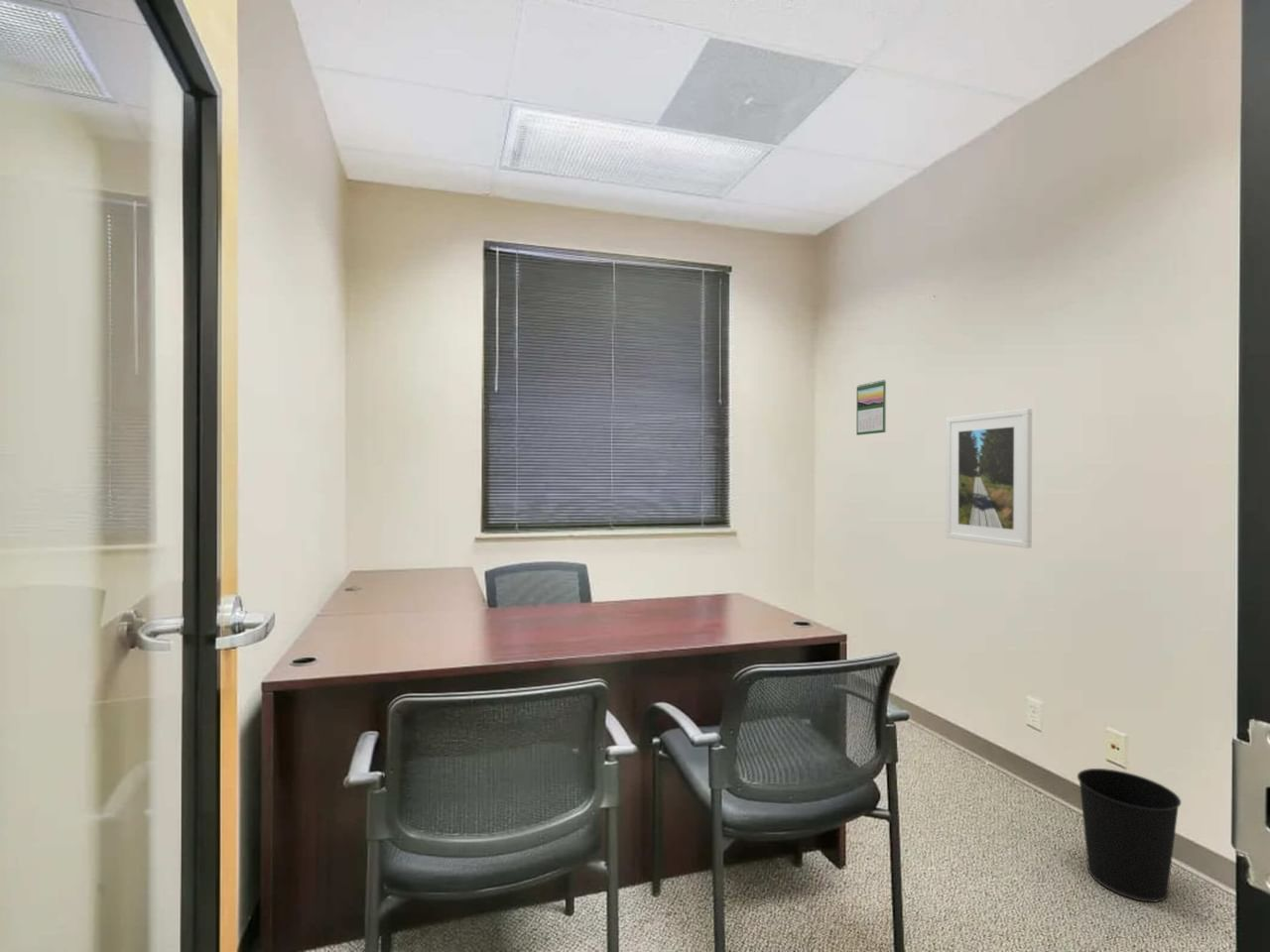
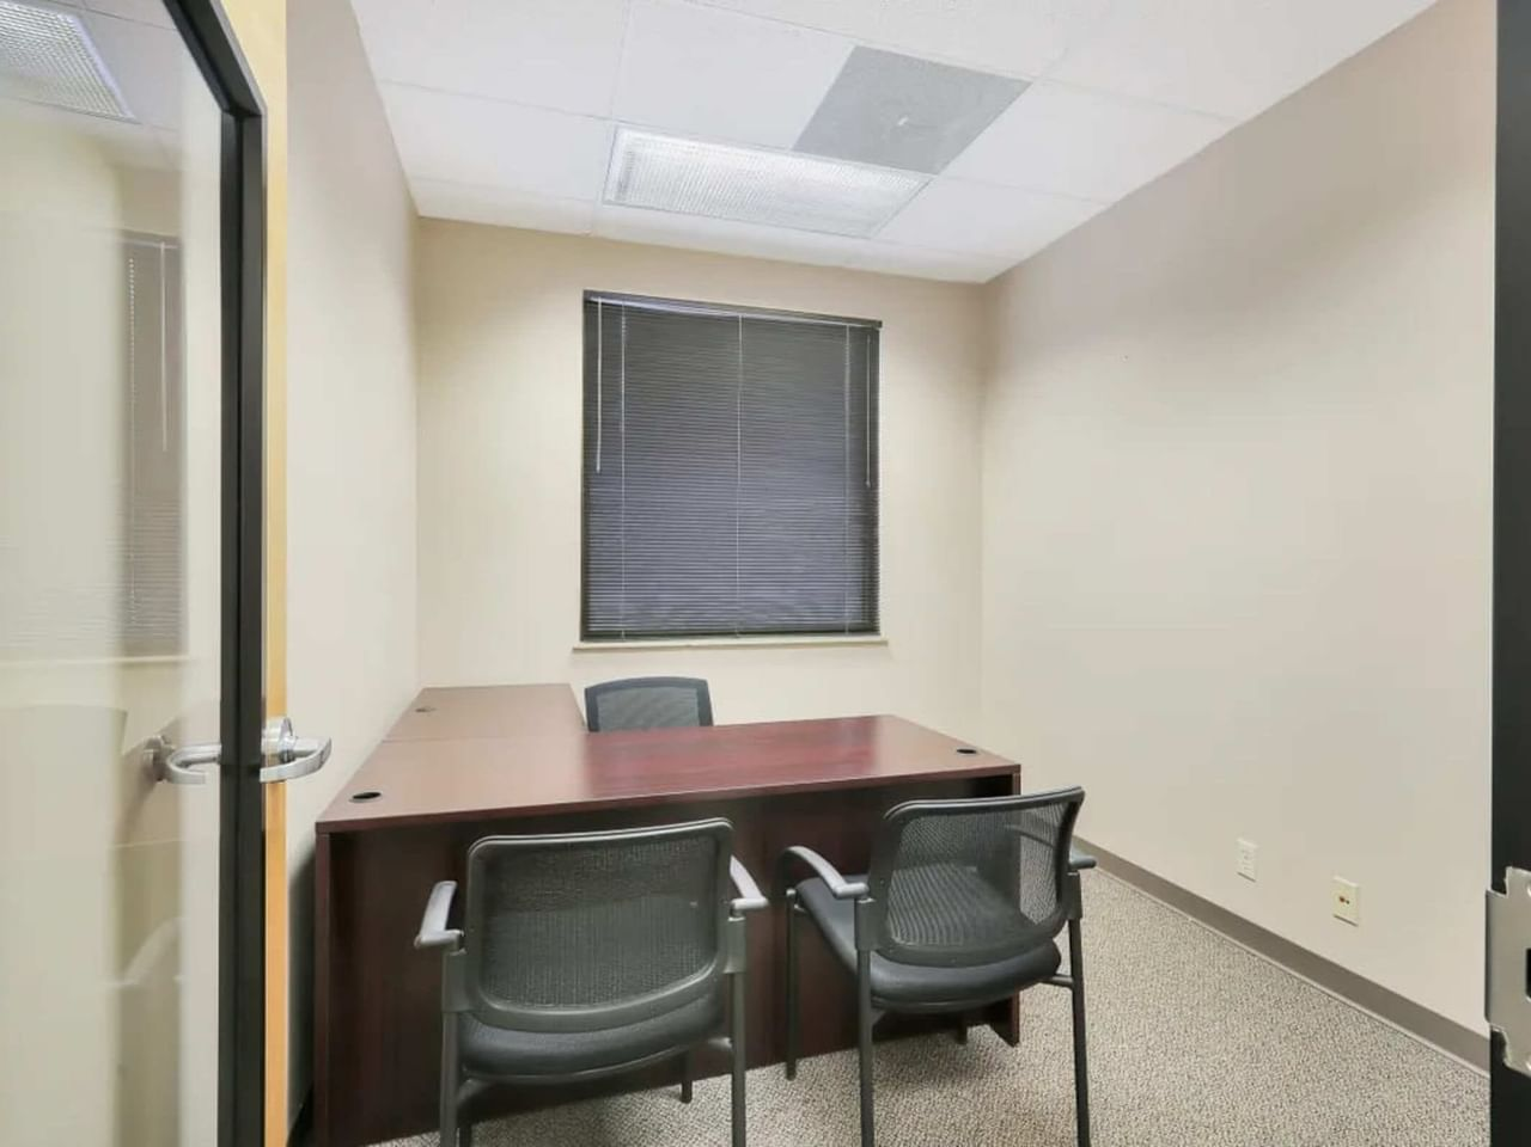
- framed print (985, 478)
- calendar (870, 408)
- wastebasket (1126, 834)
